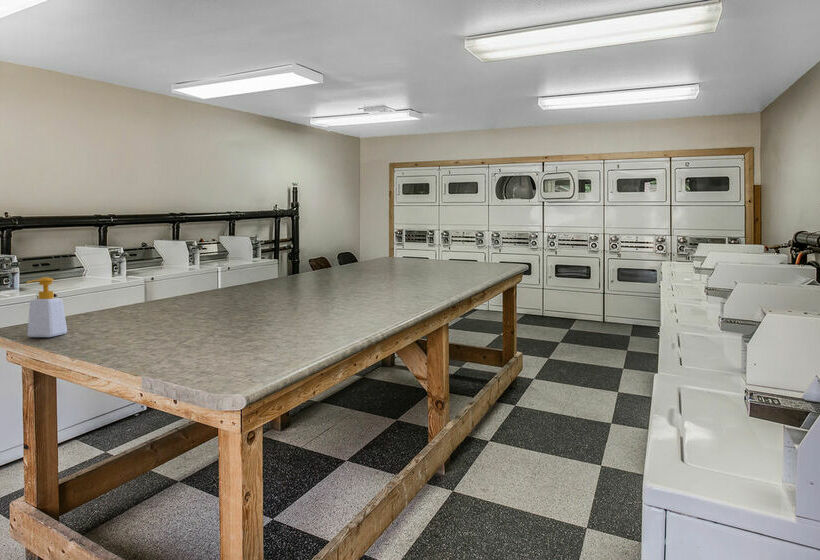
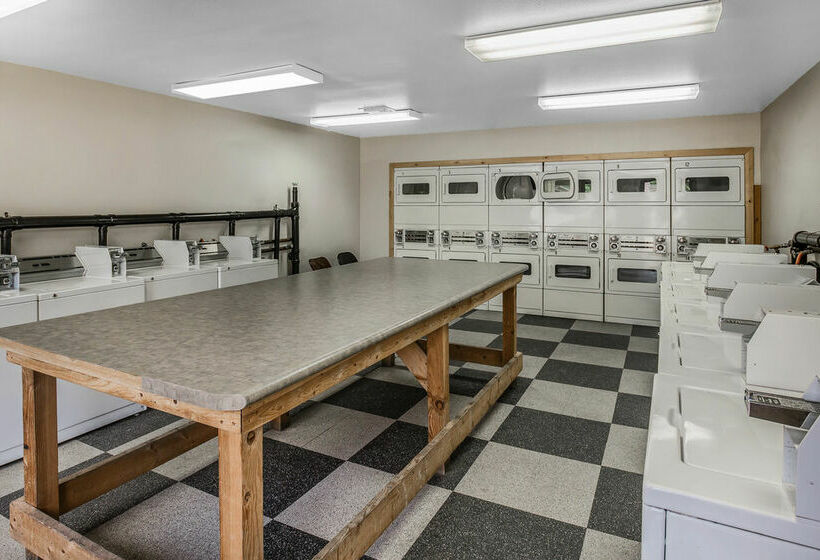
- soap bottle (42, 307)
